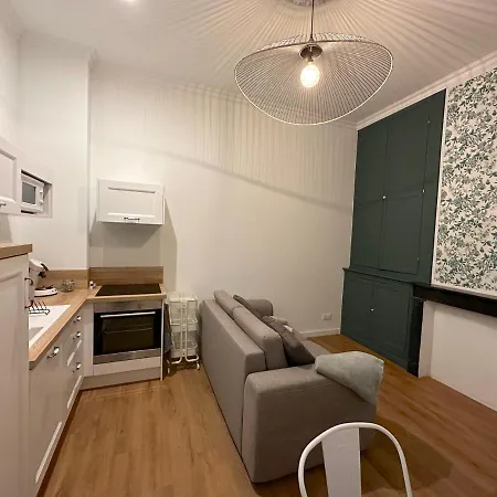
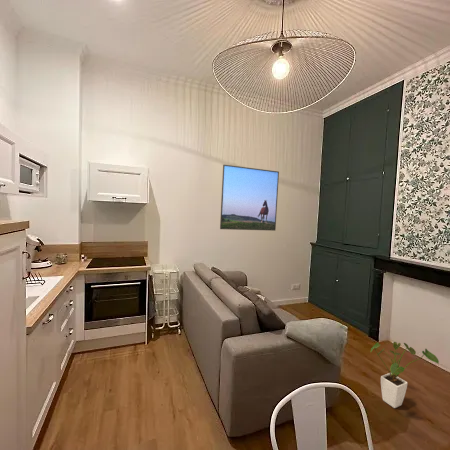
+ house plant (398, 377)
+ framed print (250, 199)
